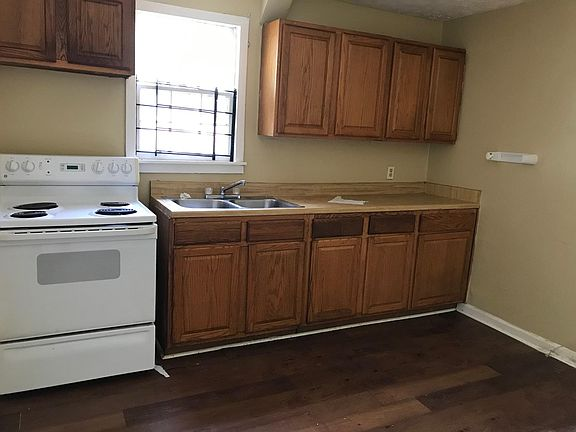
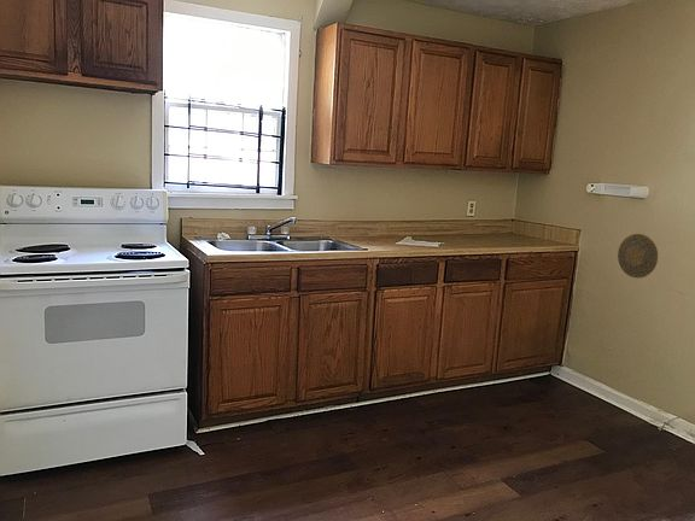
+ decorative plate (636, 256)
